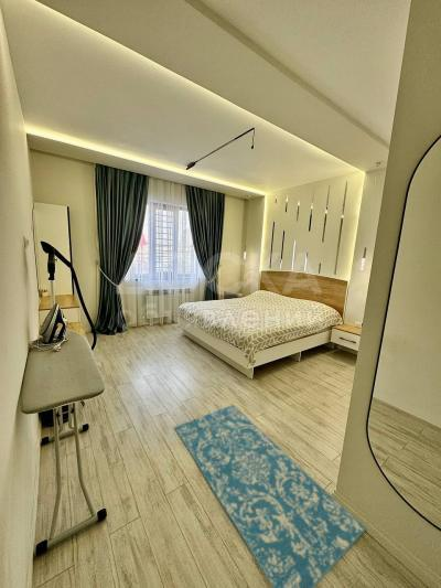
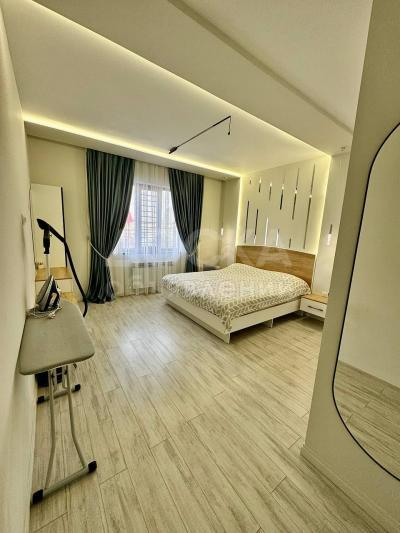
- rug (249, 467)
